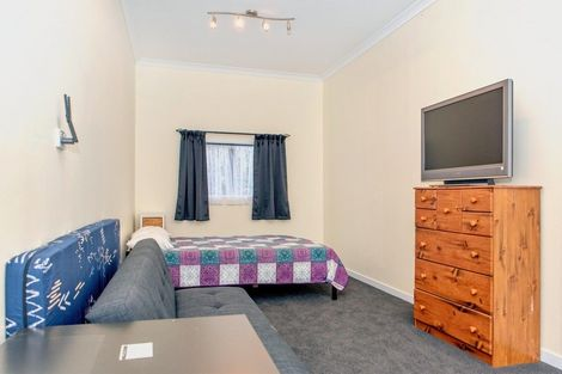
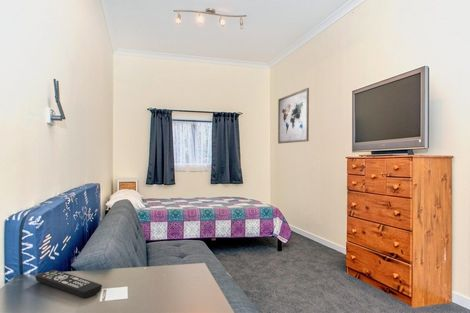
+ remote control (67, 283)
+ wall art (292, 118)
